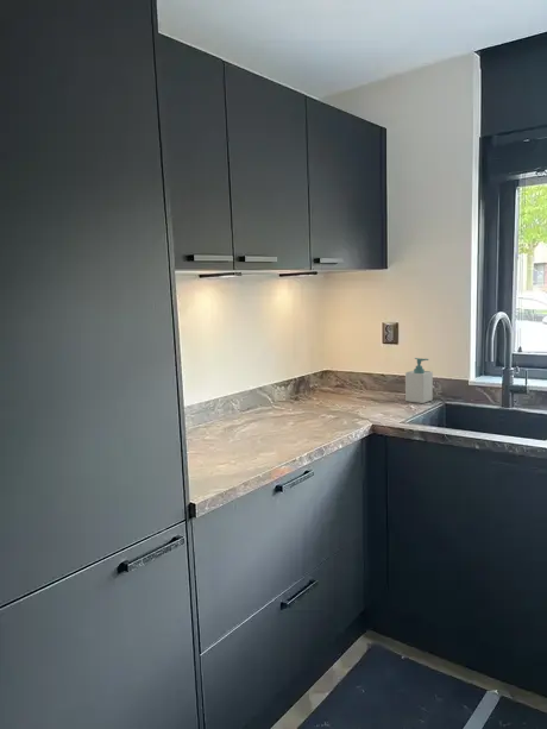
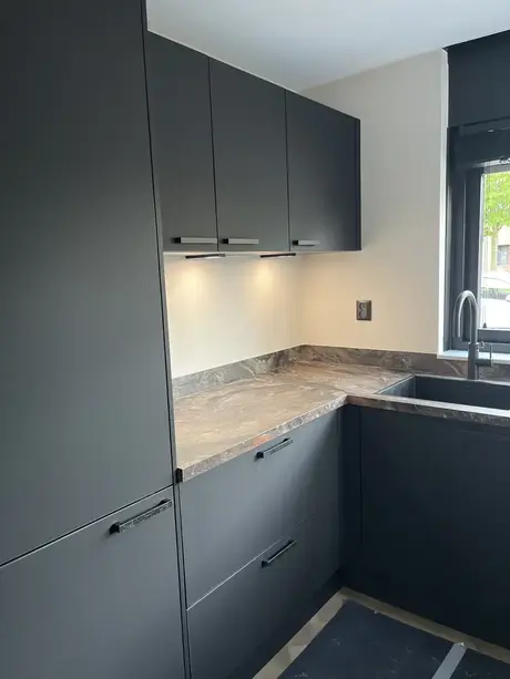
- soap bottle (419, 379)
